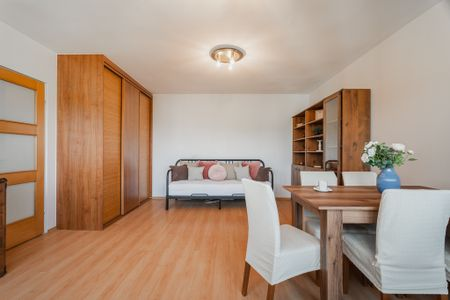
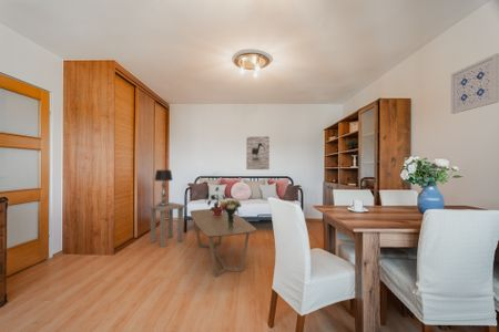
+ potted plant (216, 201)
+ wall art (472, 86)
+ bouquet (232, 214)
+ table lamp (163, 187)
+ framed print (257, 153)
+ coffee table (218, 237)
+ side table (167, 224)
